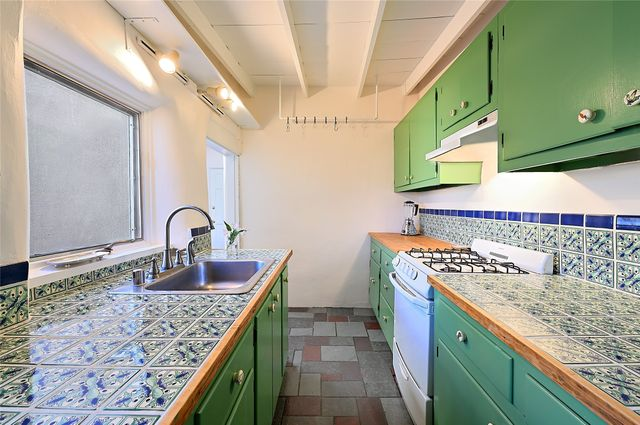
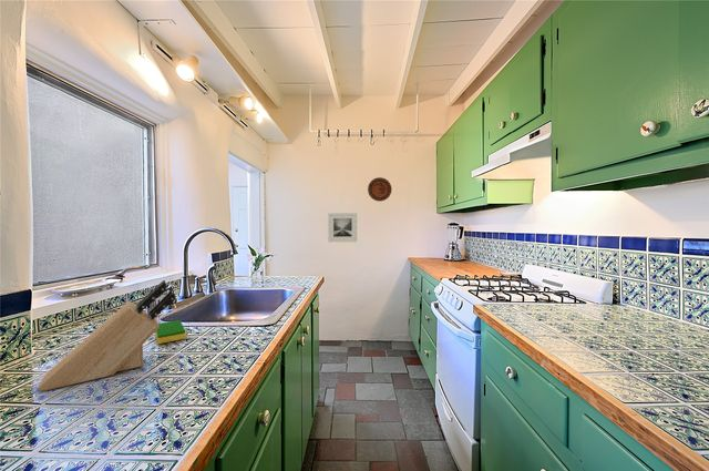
+ knife block (114, 326)
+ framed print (342, 227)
+ dish sponge (169, 330)
+ decorative plate (379, 188)
